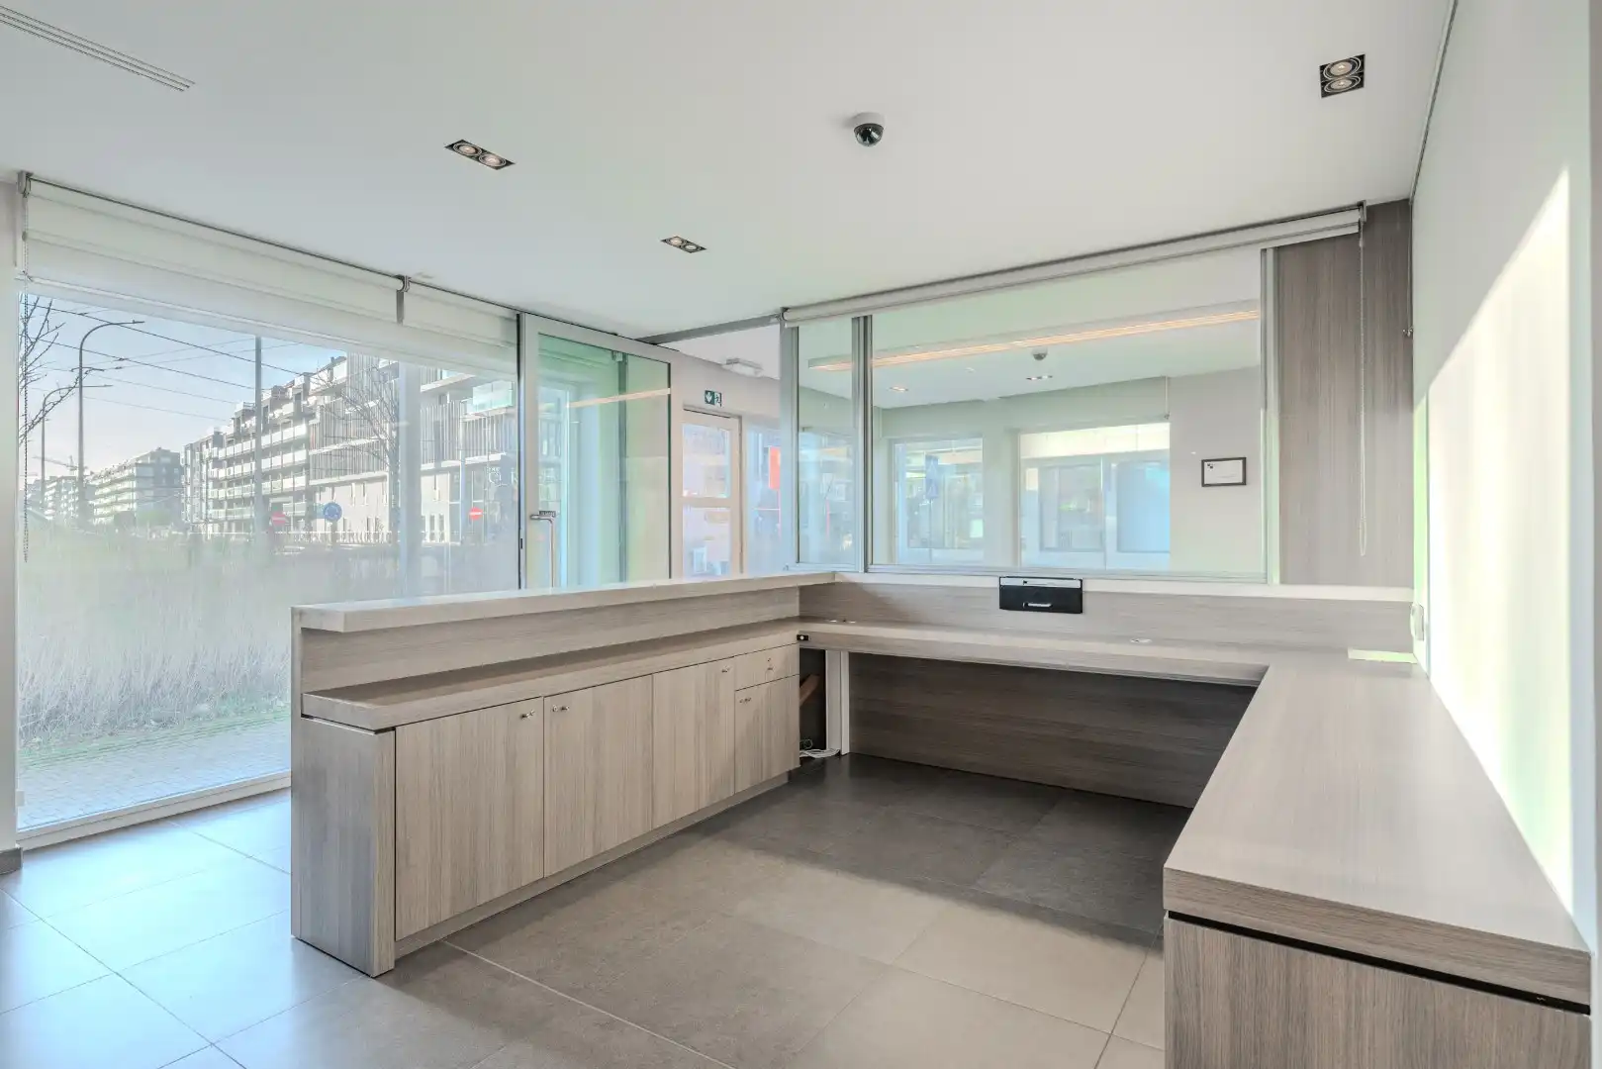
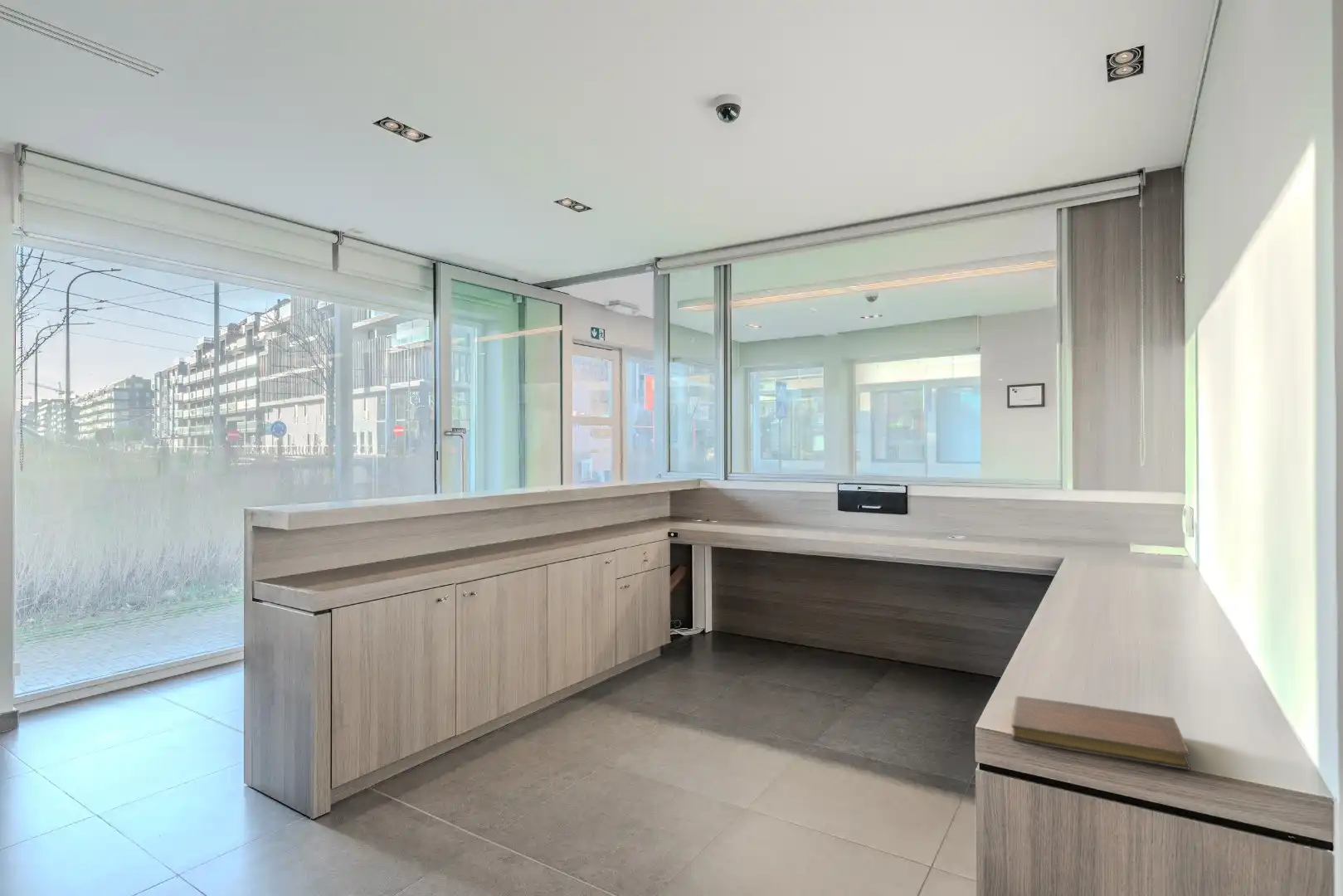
+ notebook (1093, 728)
